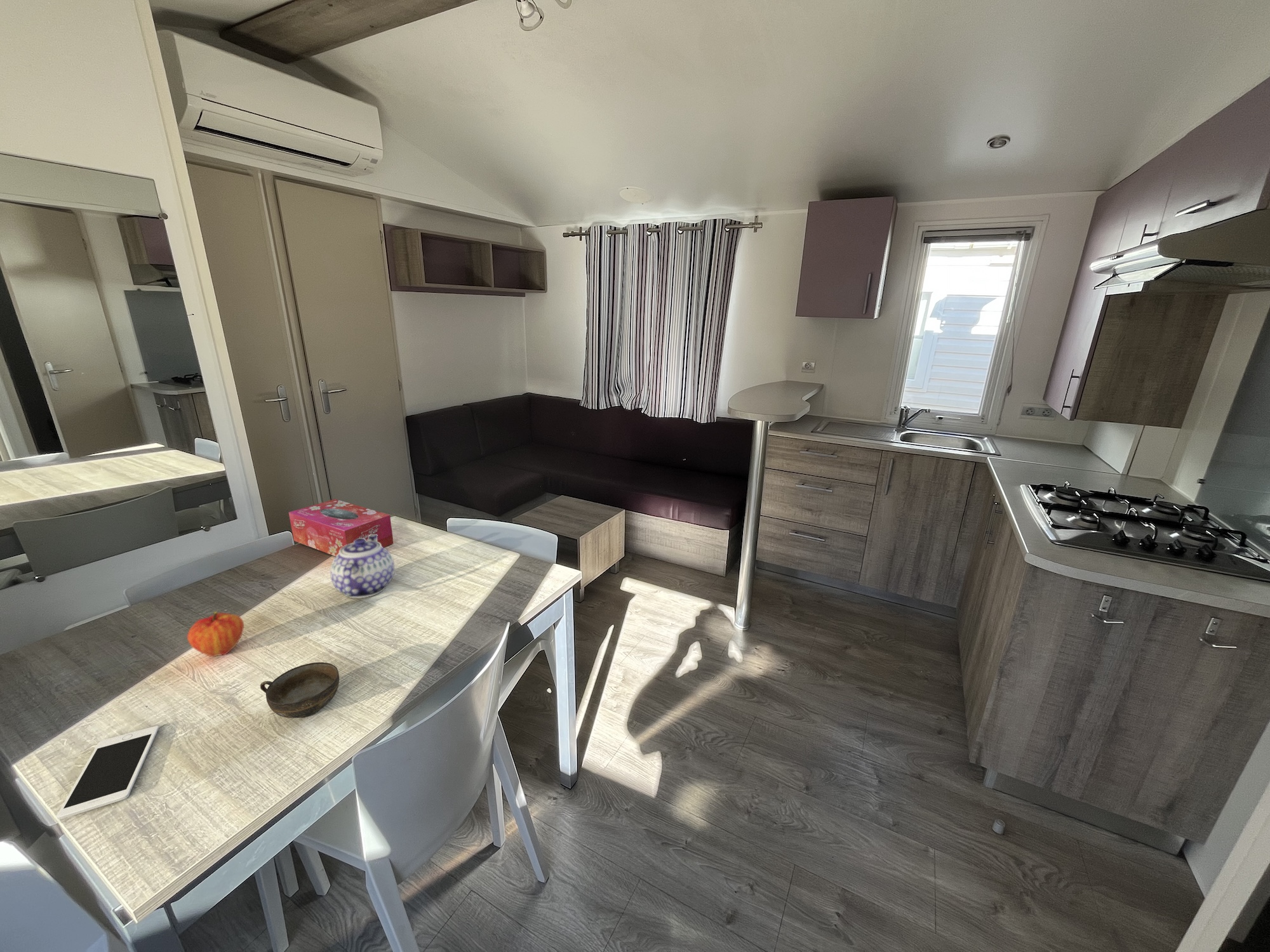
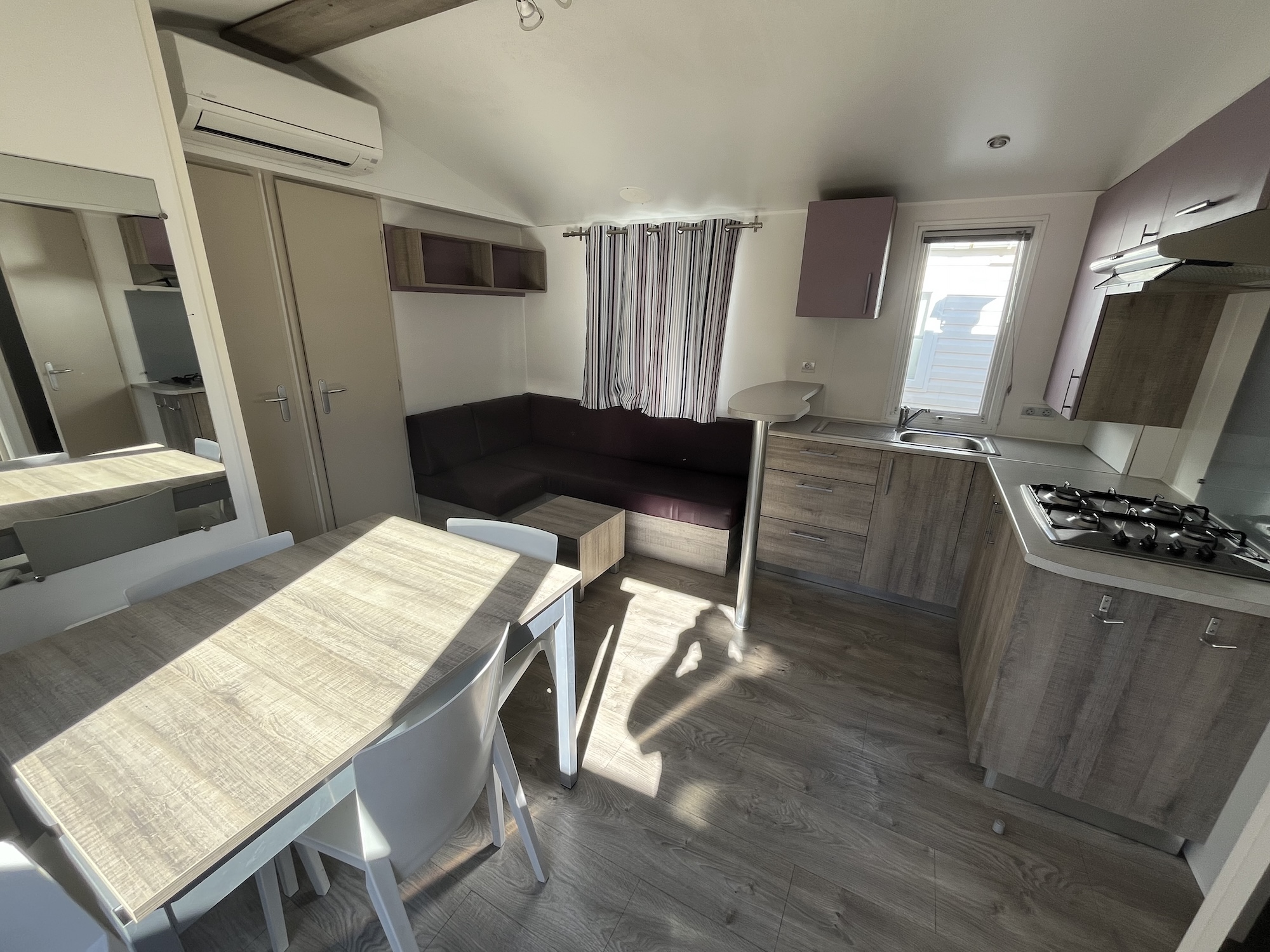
- teapot (362, 564)
- cell phone (112, 768)
- fruit (217, 633)
- tissue box (341, 527)
- cup (298, 694)
